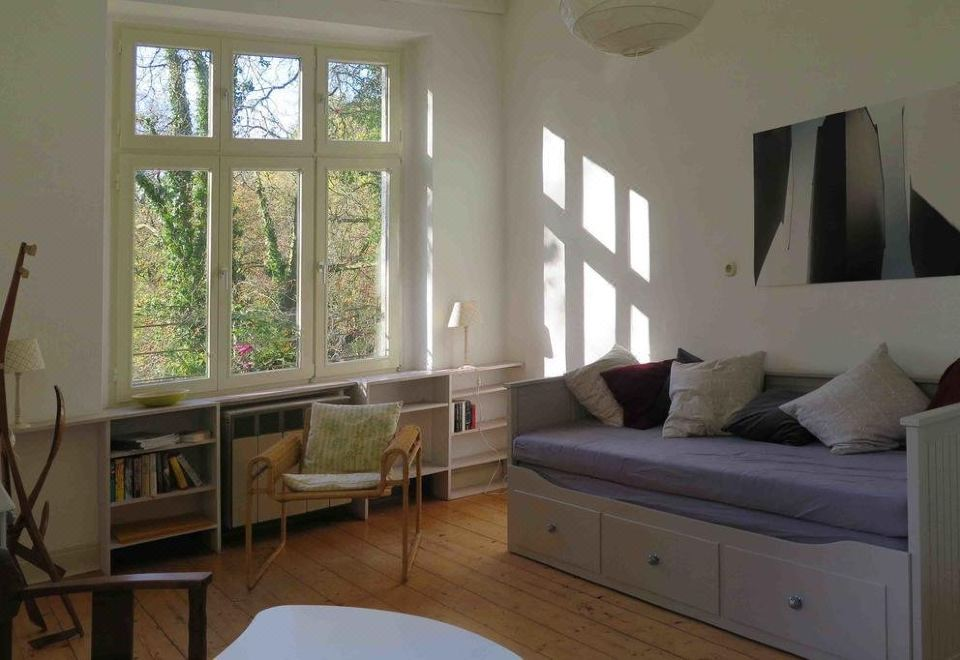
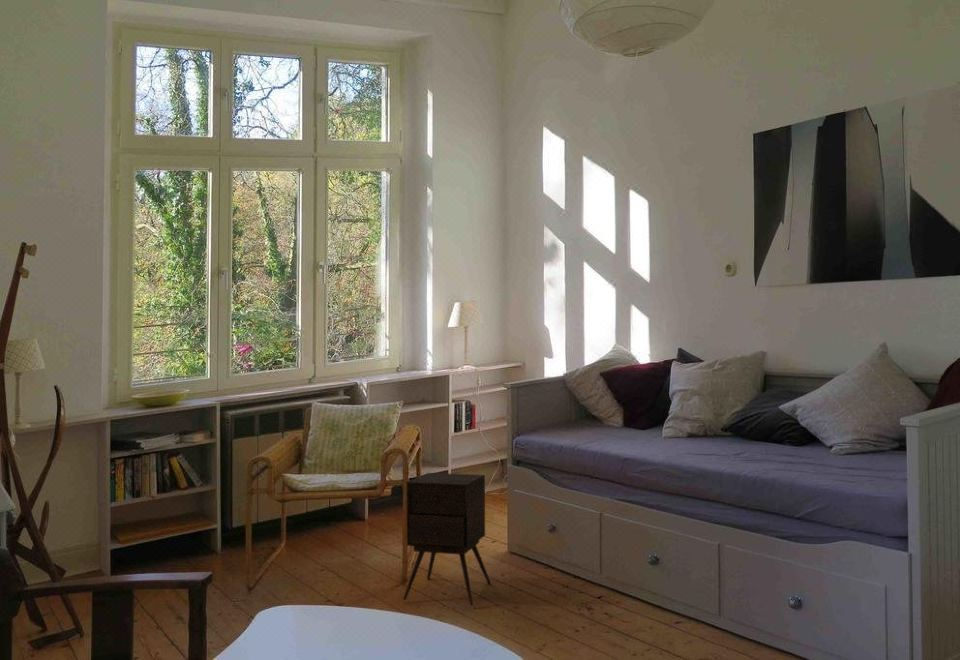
+ side table (448, 535)
